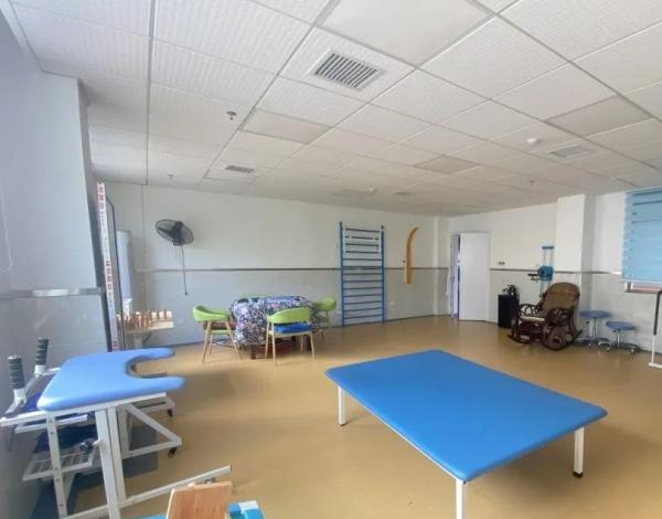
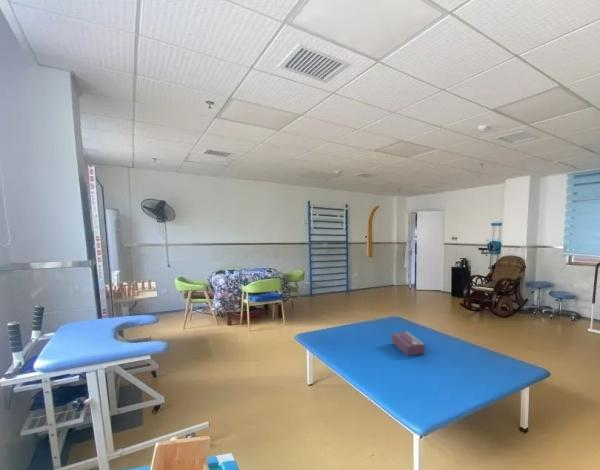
+ tissue box (407, 343)
